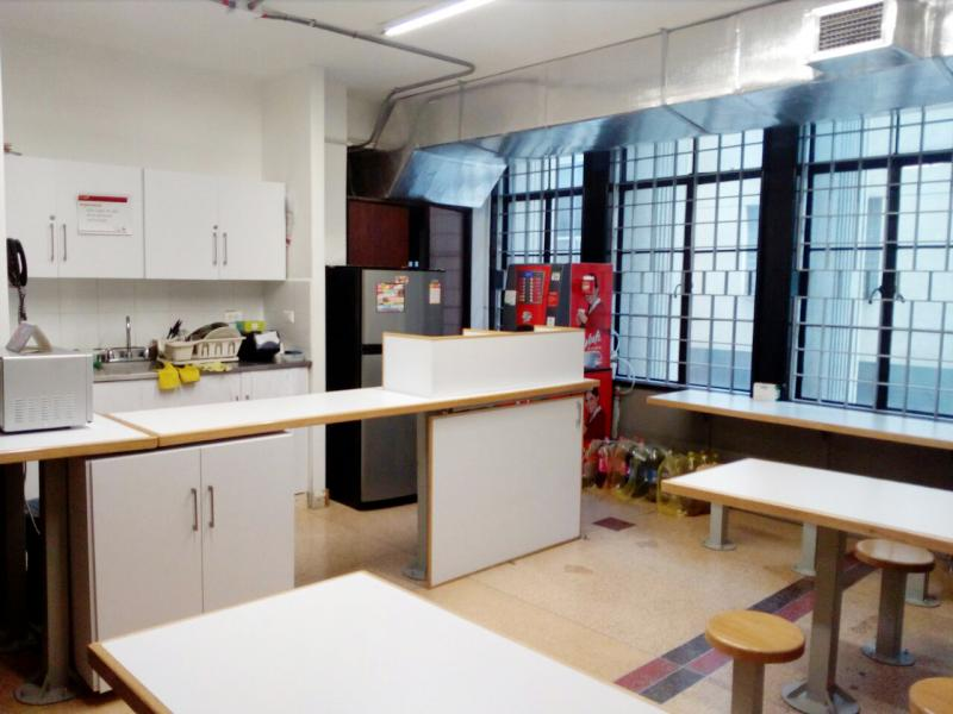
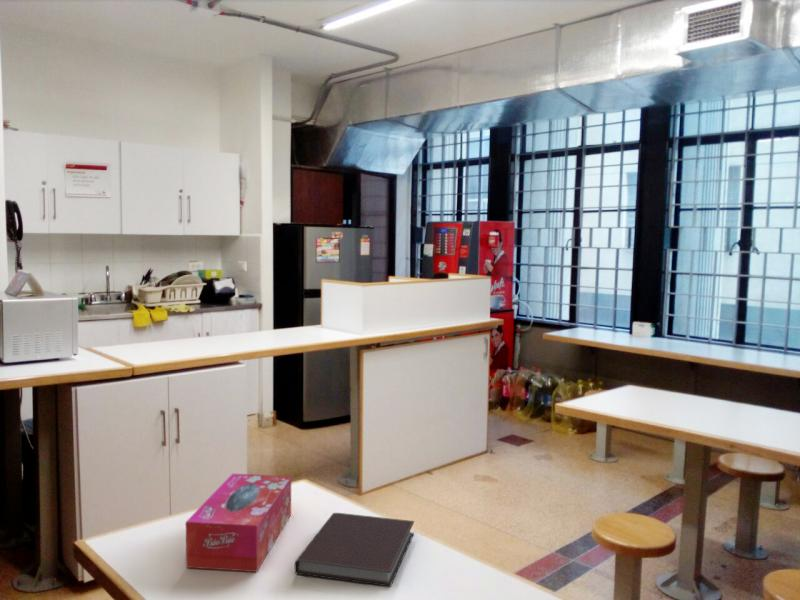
+ notebook (358, 545)
+ tissue box (243, 517)
